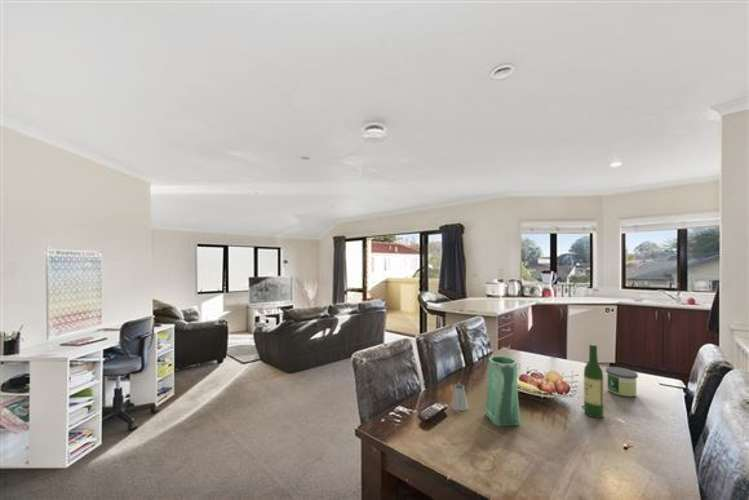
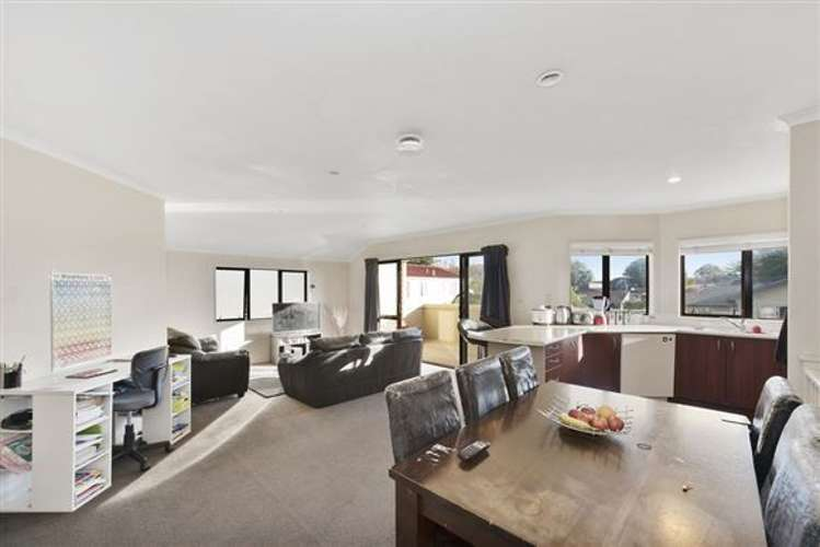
- wine bottle (593, 379)
- candle (621, 381)
- vase (502, 389)
- saltshaker (459, 396)
